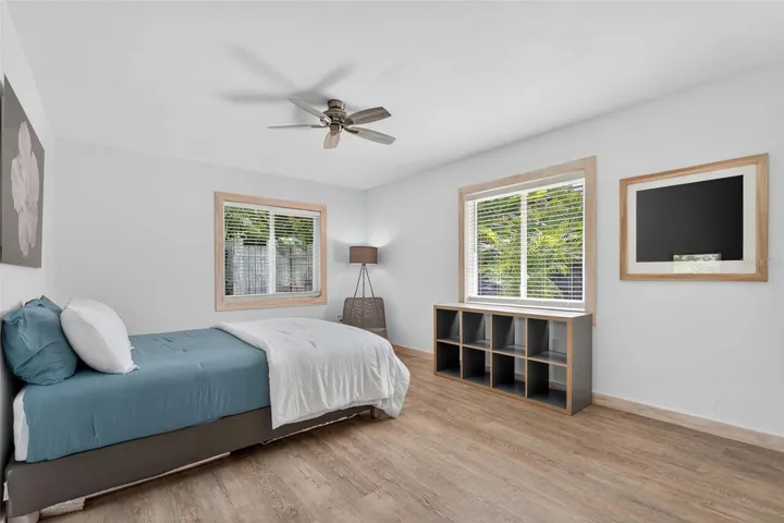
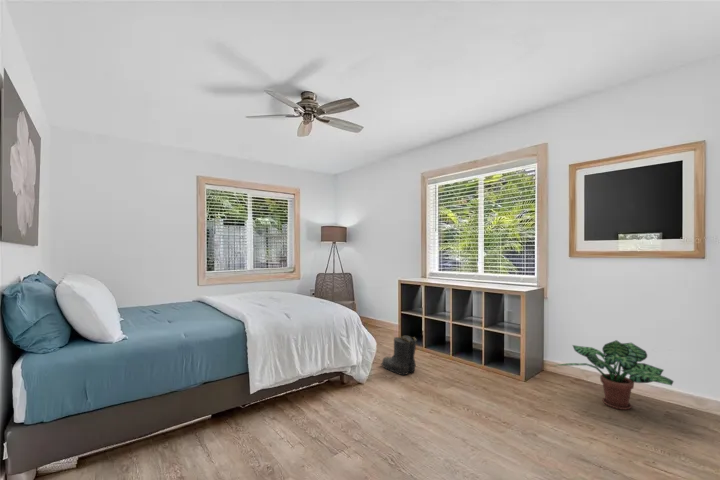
+ potted plant (618, 368)
+ boots (399, 351)
